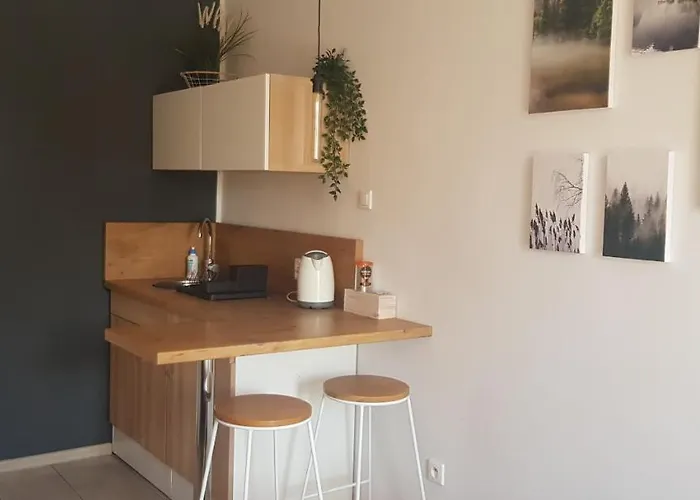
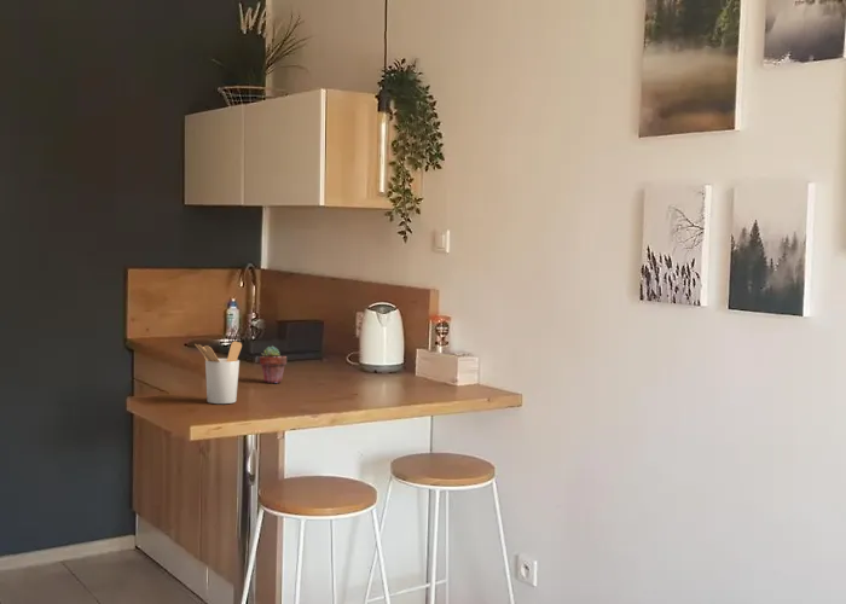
+ potted succulent (272, 364)
+ utensil holder (216, 371)
